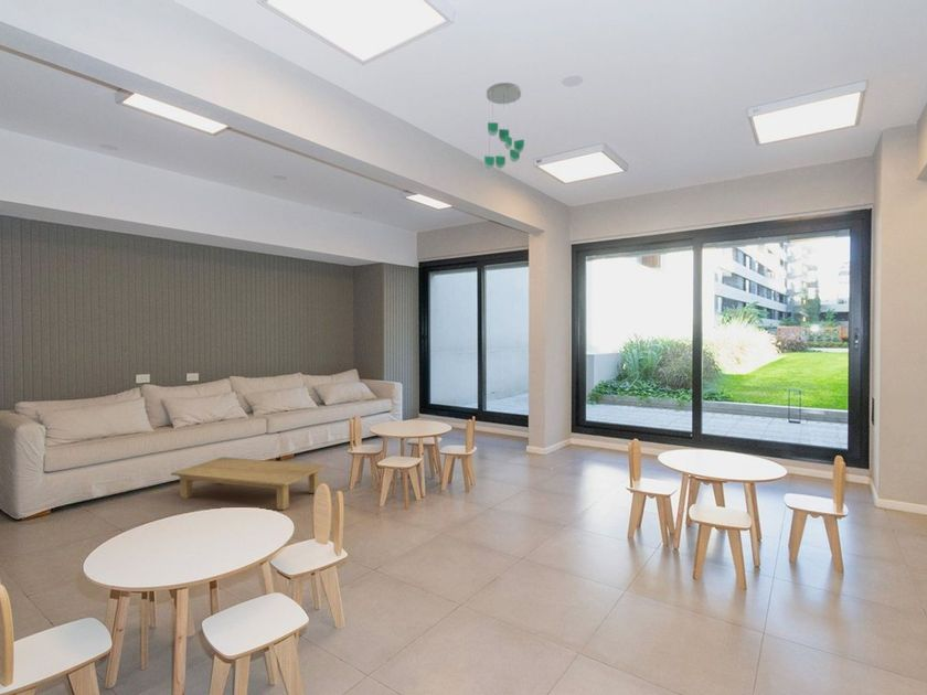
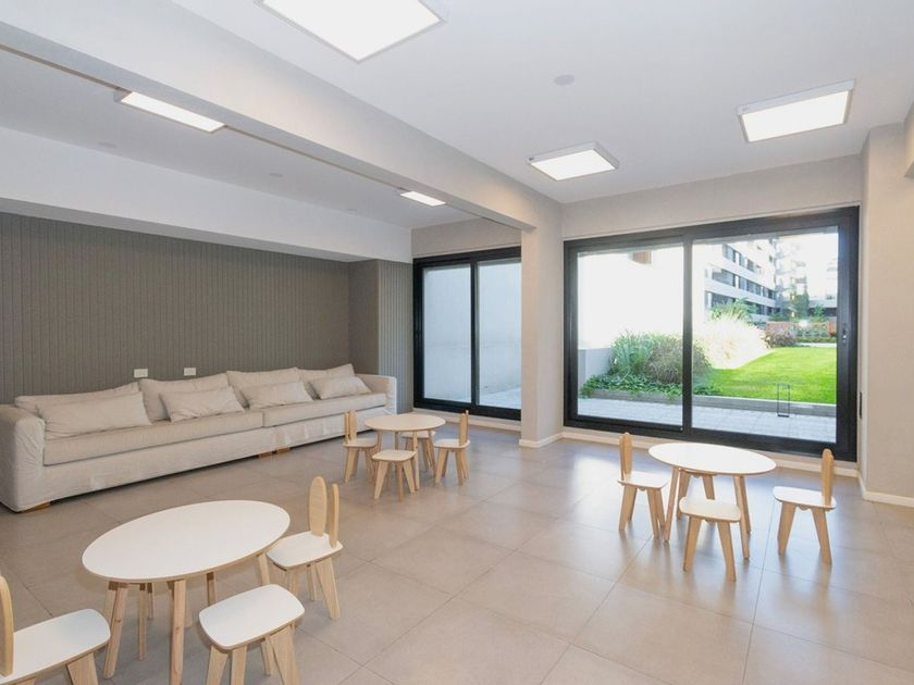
- ceiling mobile (503, 129)
- coffee table (251, 481)
